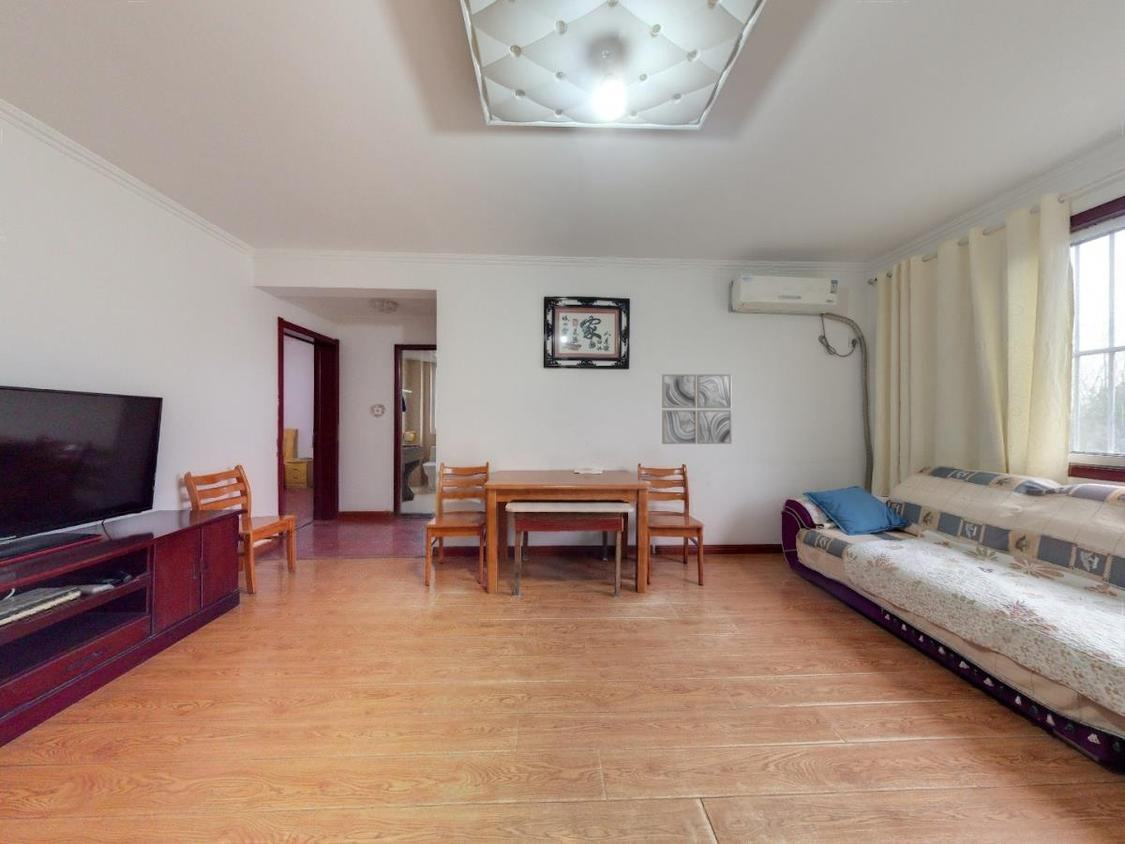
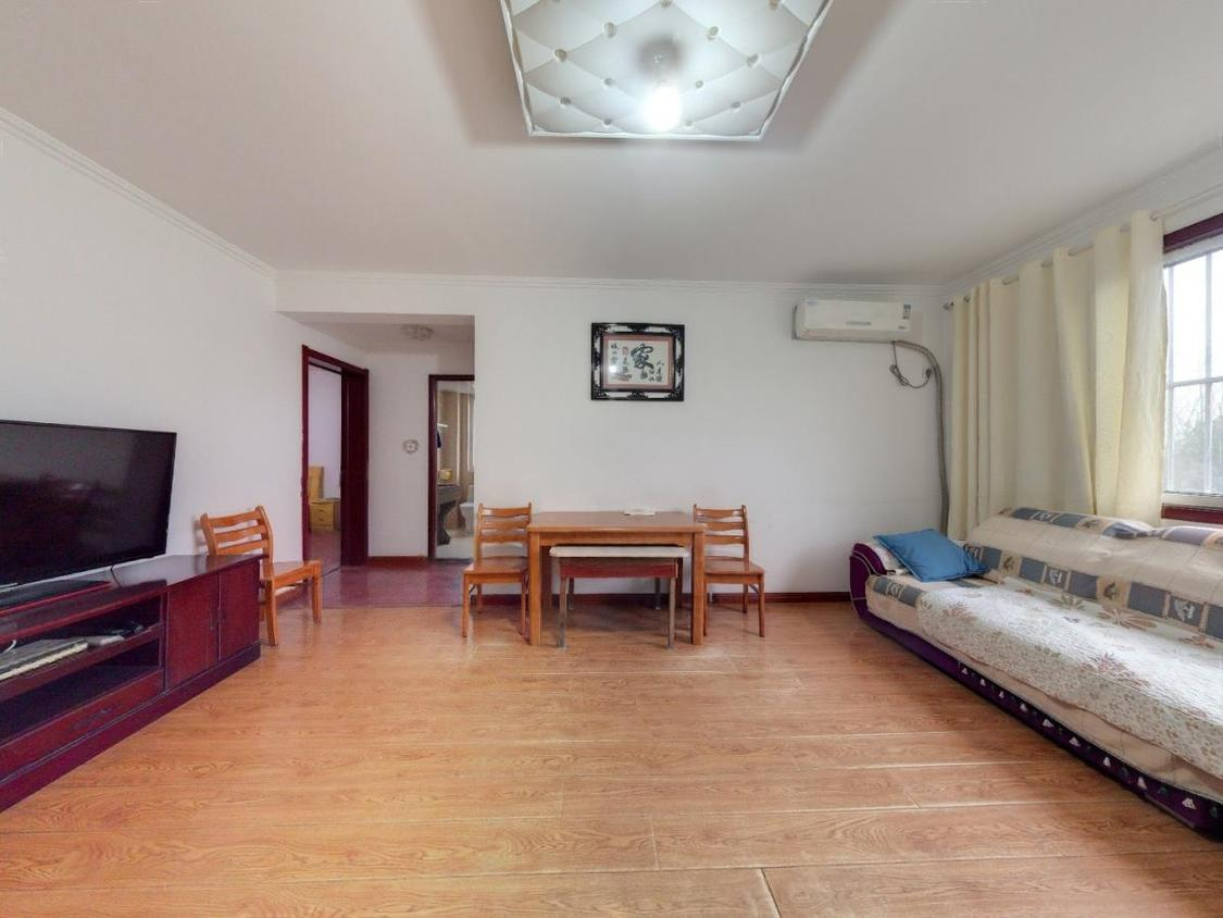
- wall art (697, 410)
